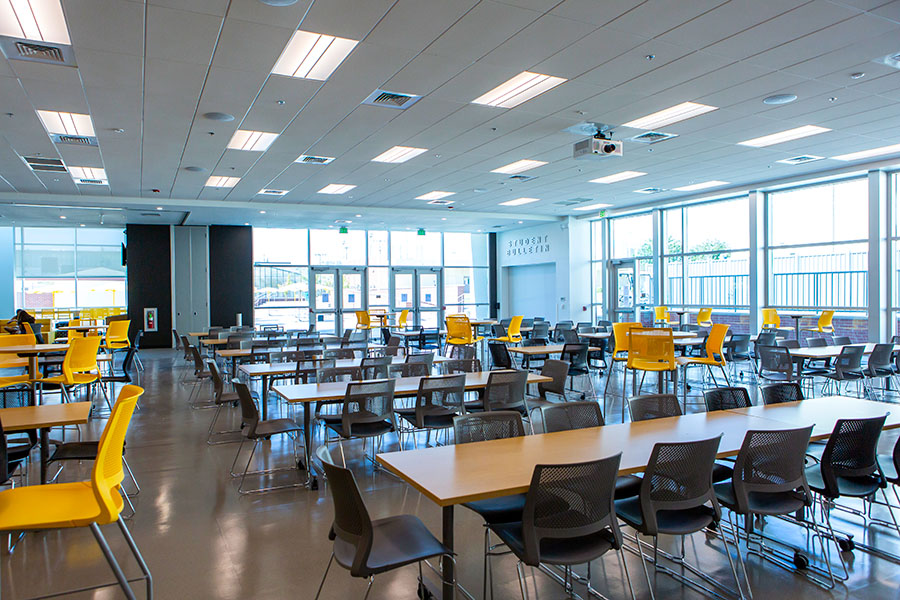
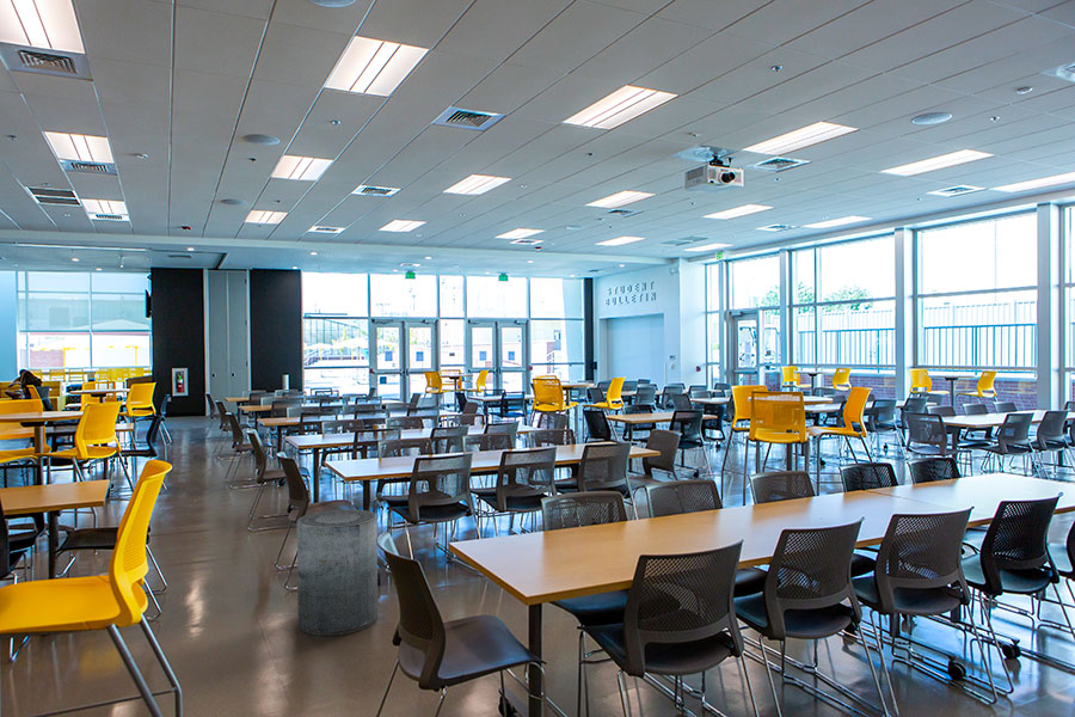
+ trash can (338, 569)
